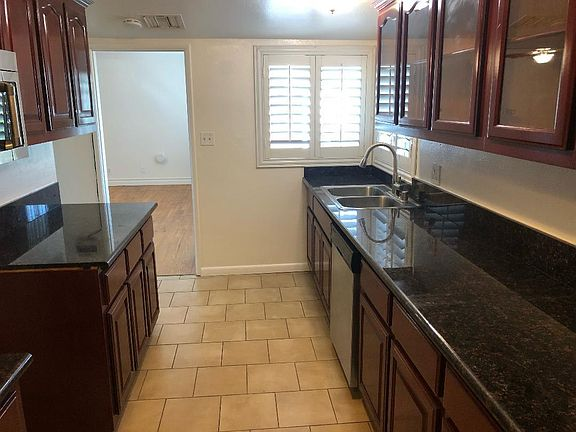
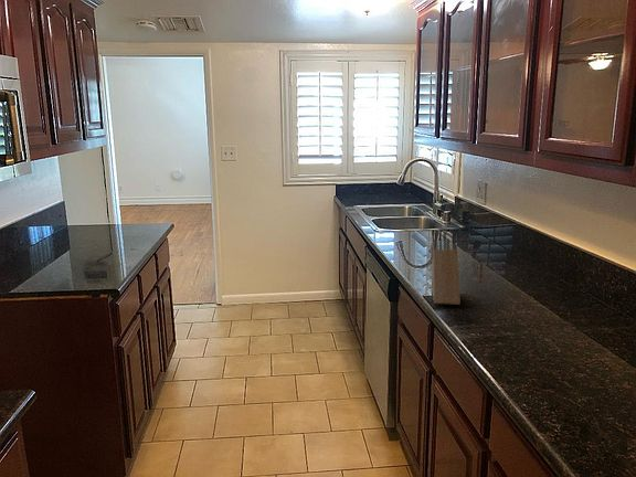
+ knife block (445, 265)
